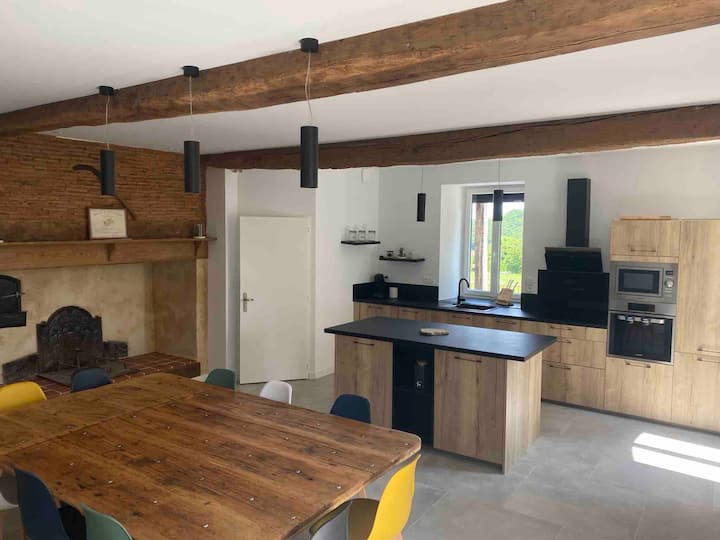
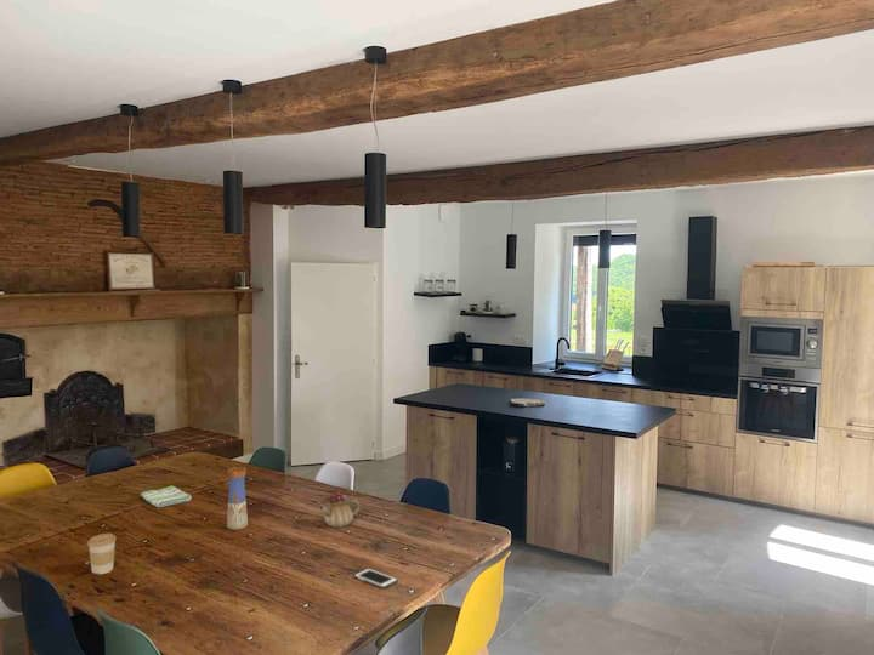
+ dish towel (165, 495)
+ coffee cup (102, 552)
+ cell phone (375, 577)
+ teapot (340, 506)
+ vase (237, 497)
